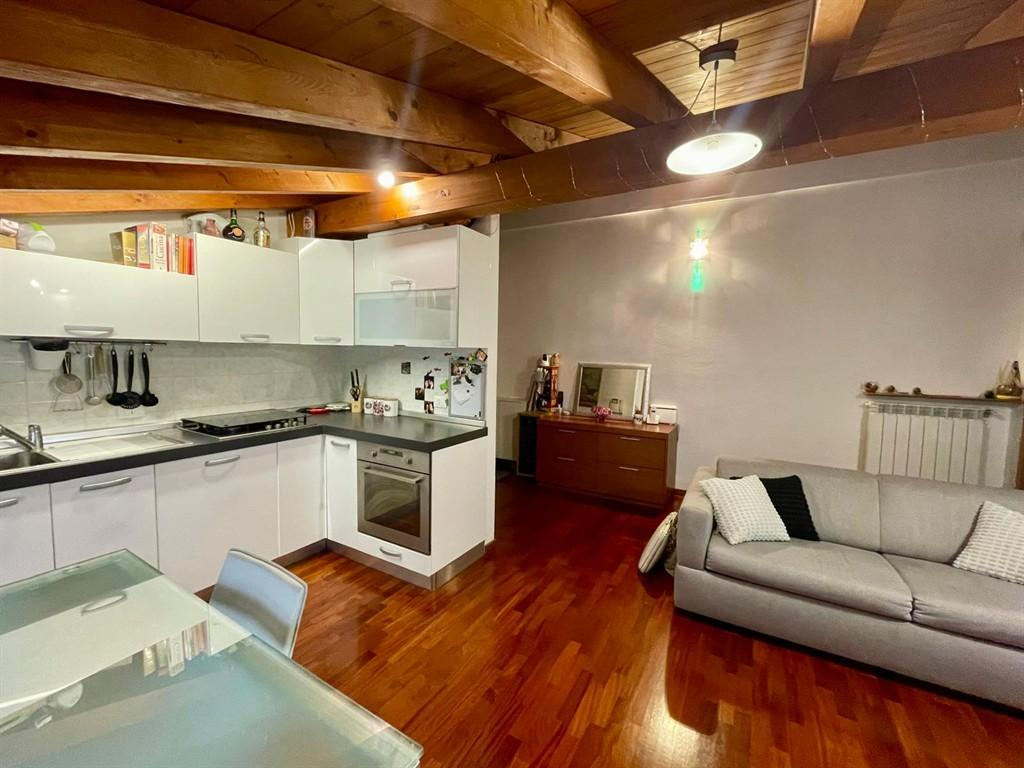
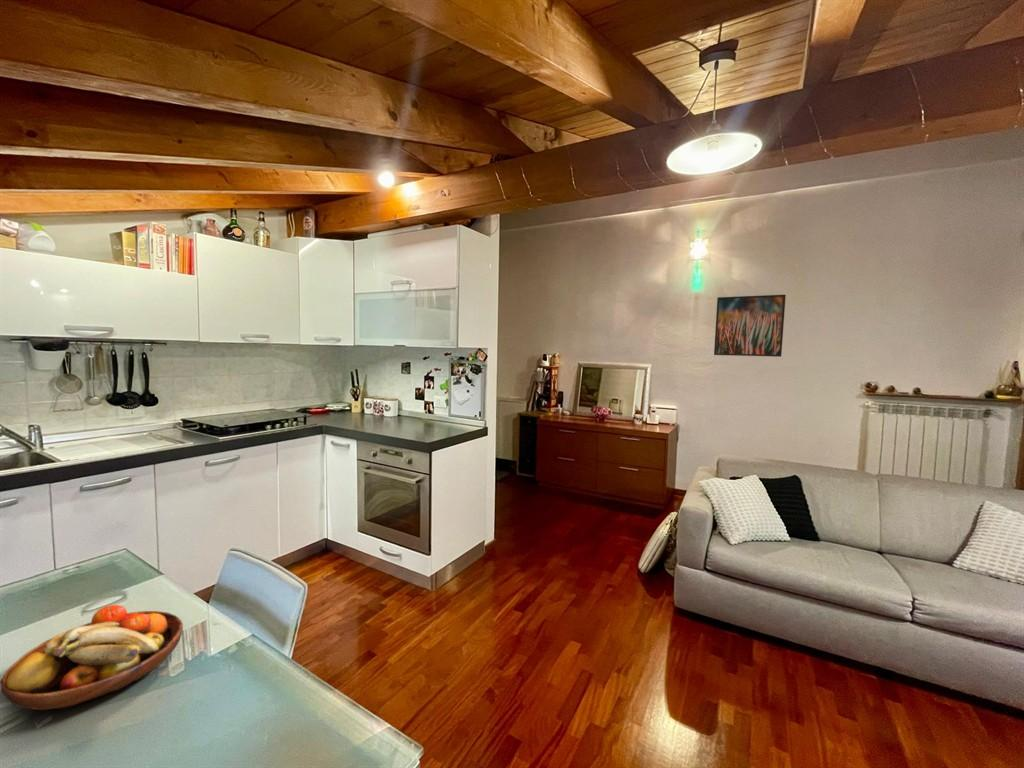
+ fruit bowl (102, 642)
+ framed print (748, 326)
